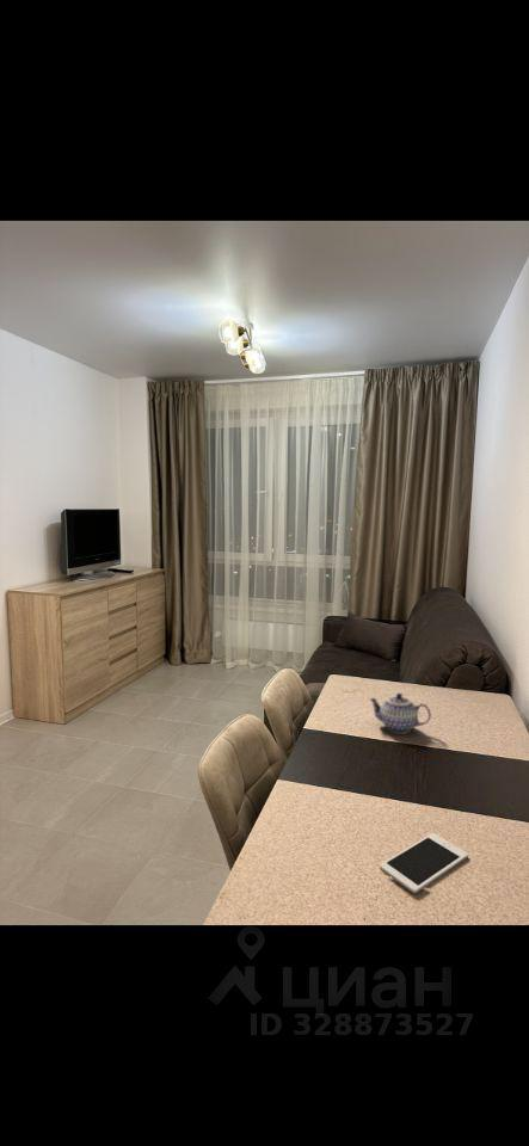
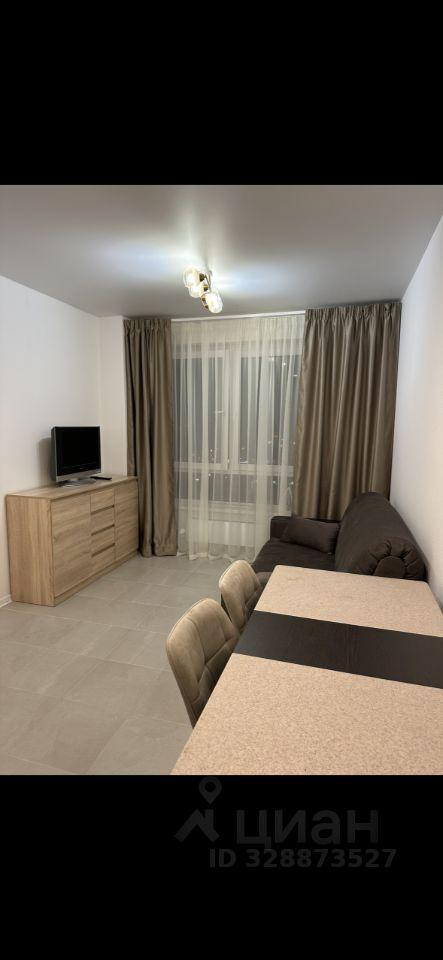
- cell phone (424, 861)
- teapot (399, 710)
